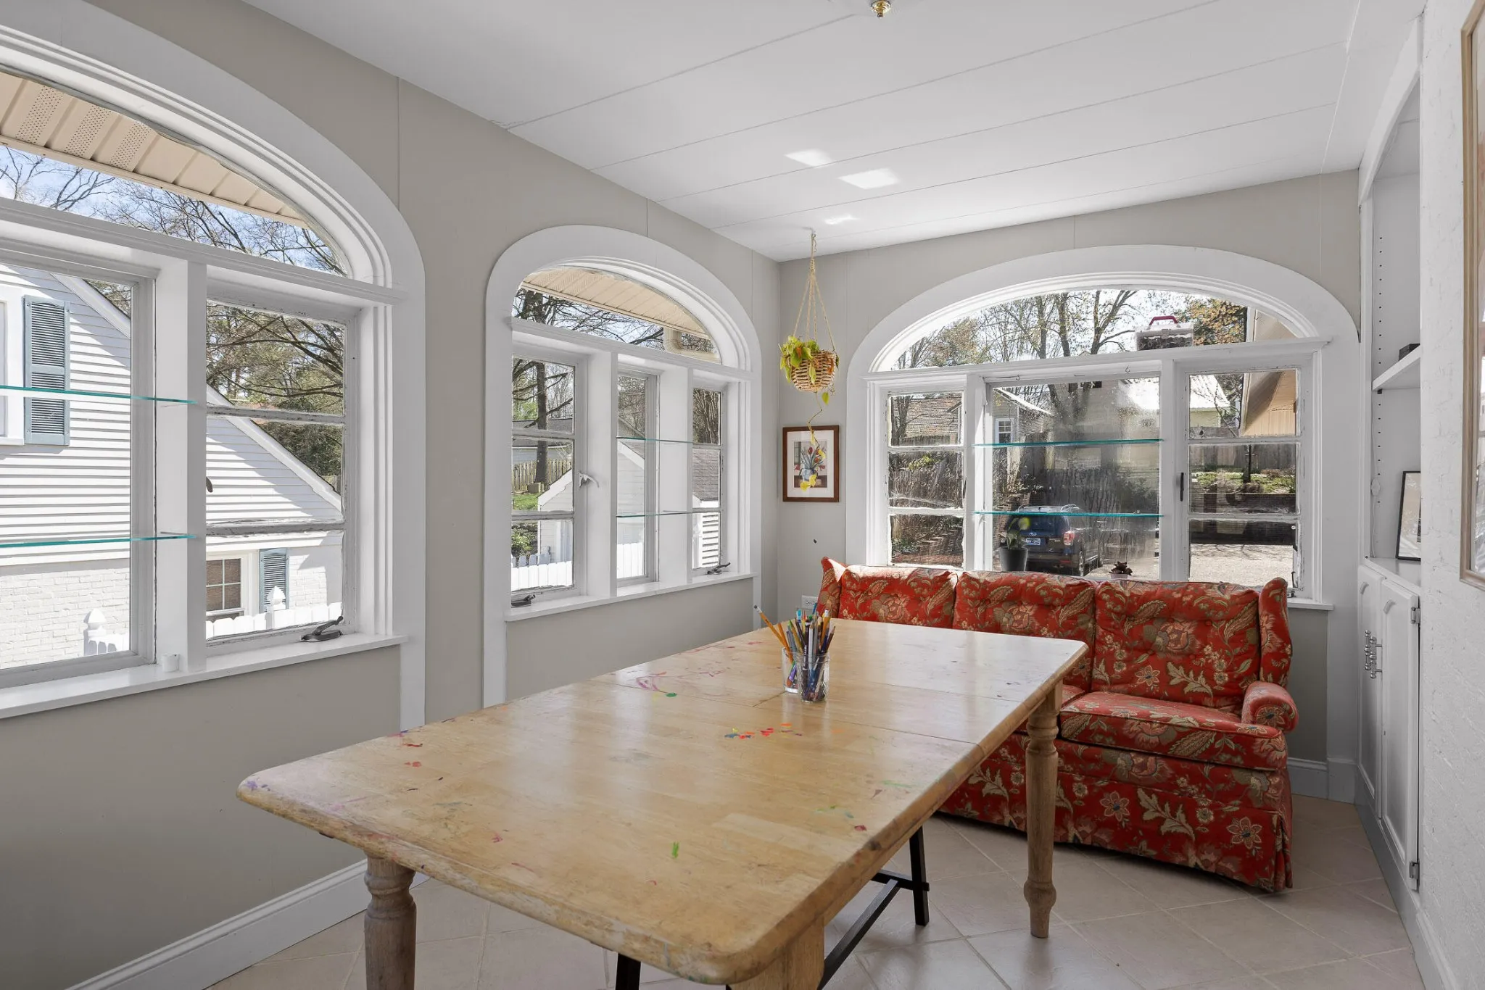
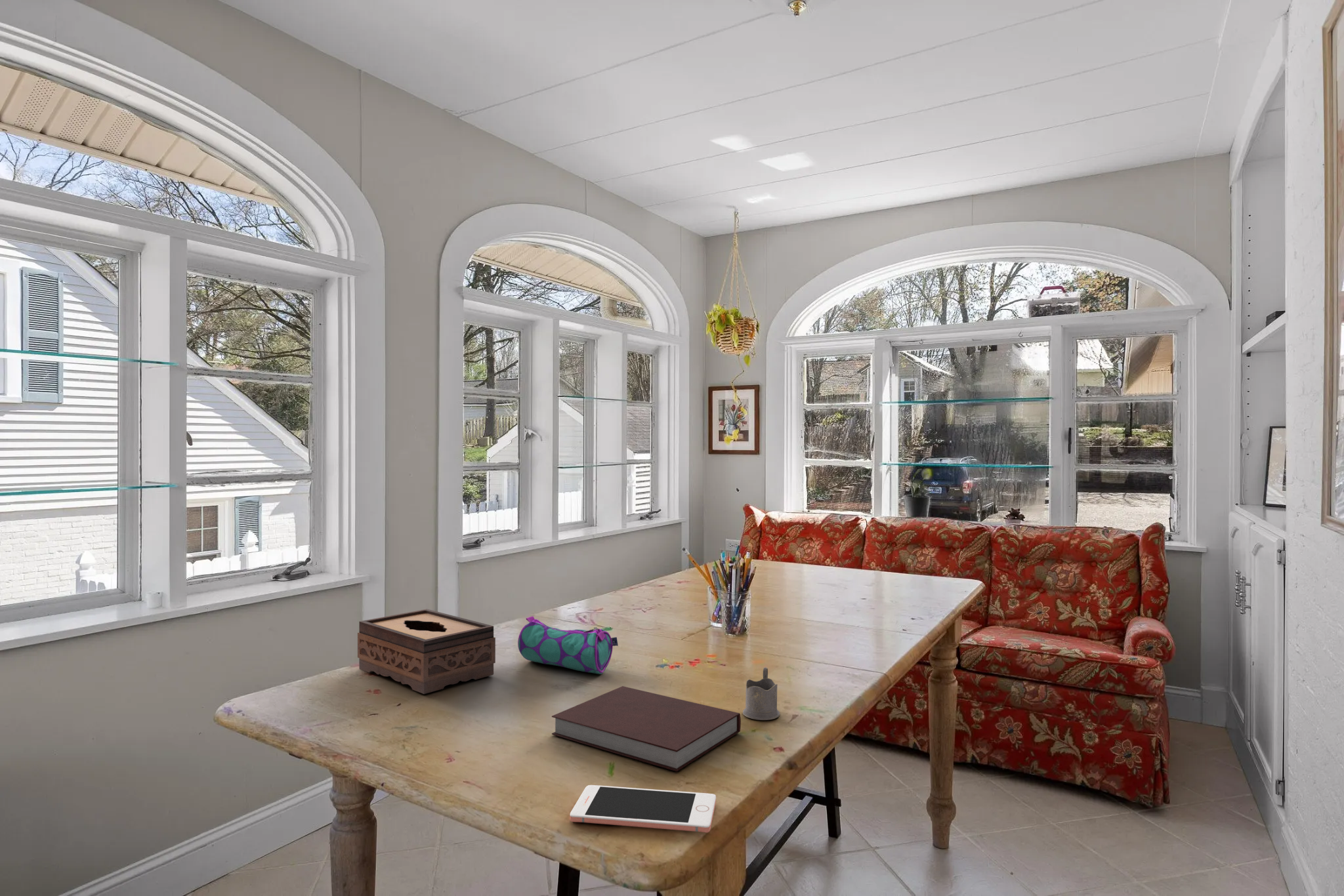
+ tissue box (425, 647)
+ cell phone (644, 807)
+ pencil case (566, 644)
+ notebook (646, 723)
+ tea glass holder (763, 687)
